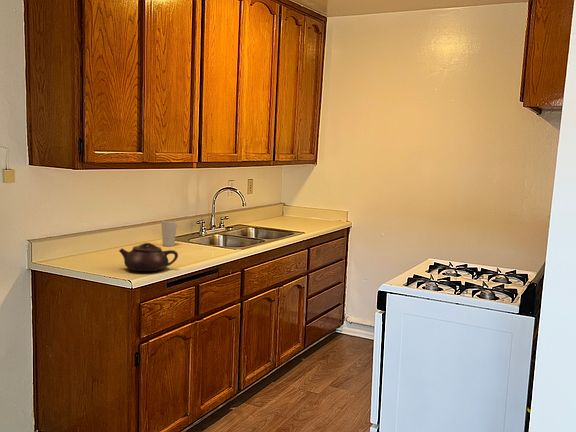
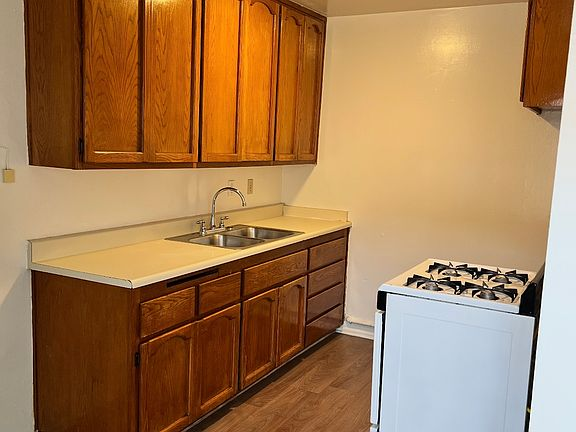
- teapot (147, 256)
- cup (168, 232)
